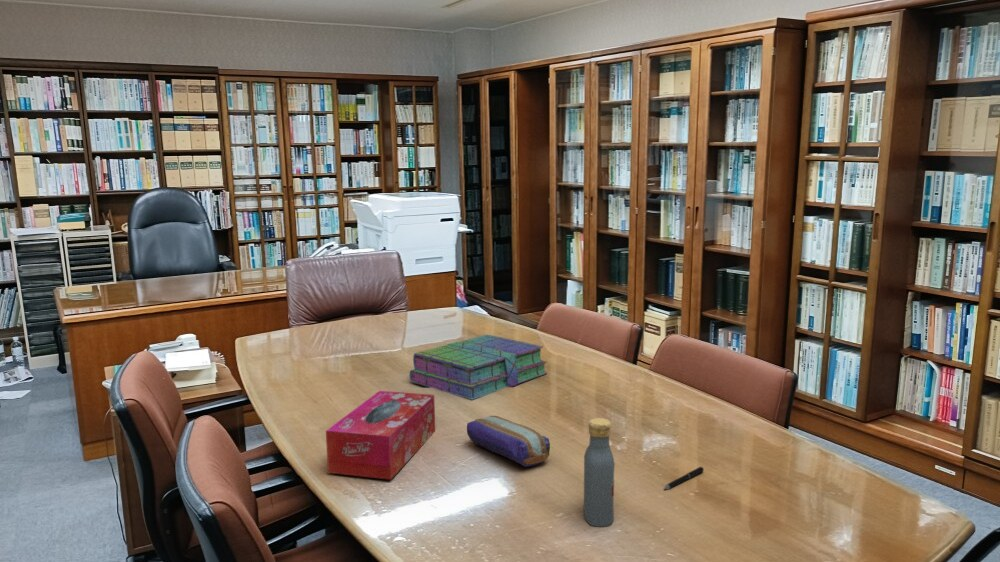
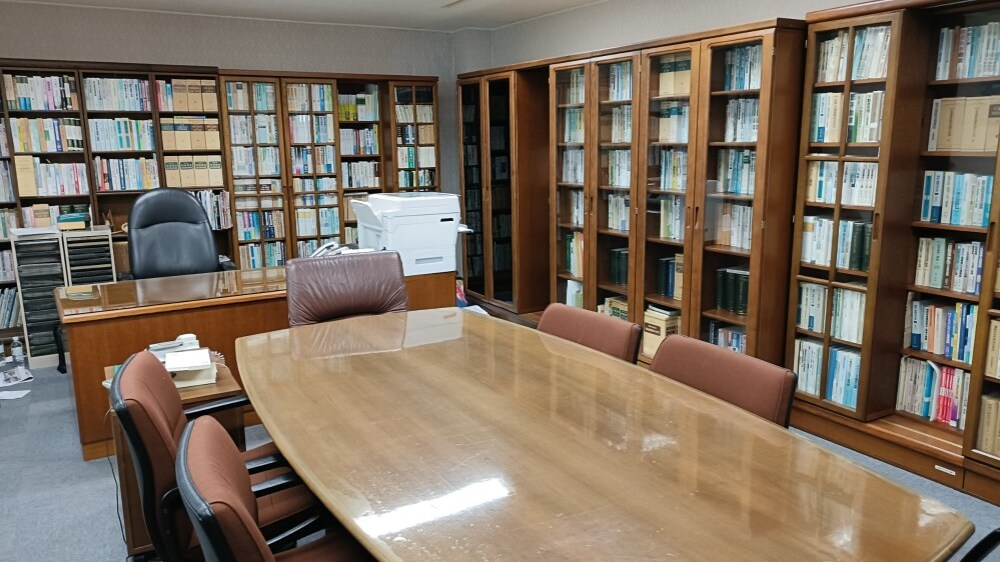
- stack of books (479, 363)
- vodka (599, 469)
- pen (683, 478)
- tissue box (384, 431)
- pencil case (507, 439)
